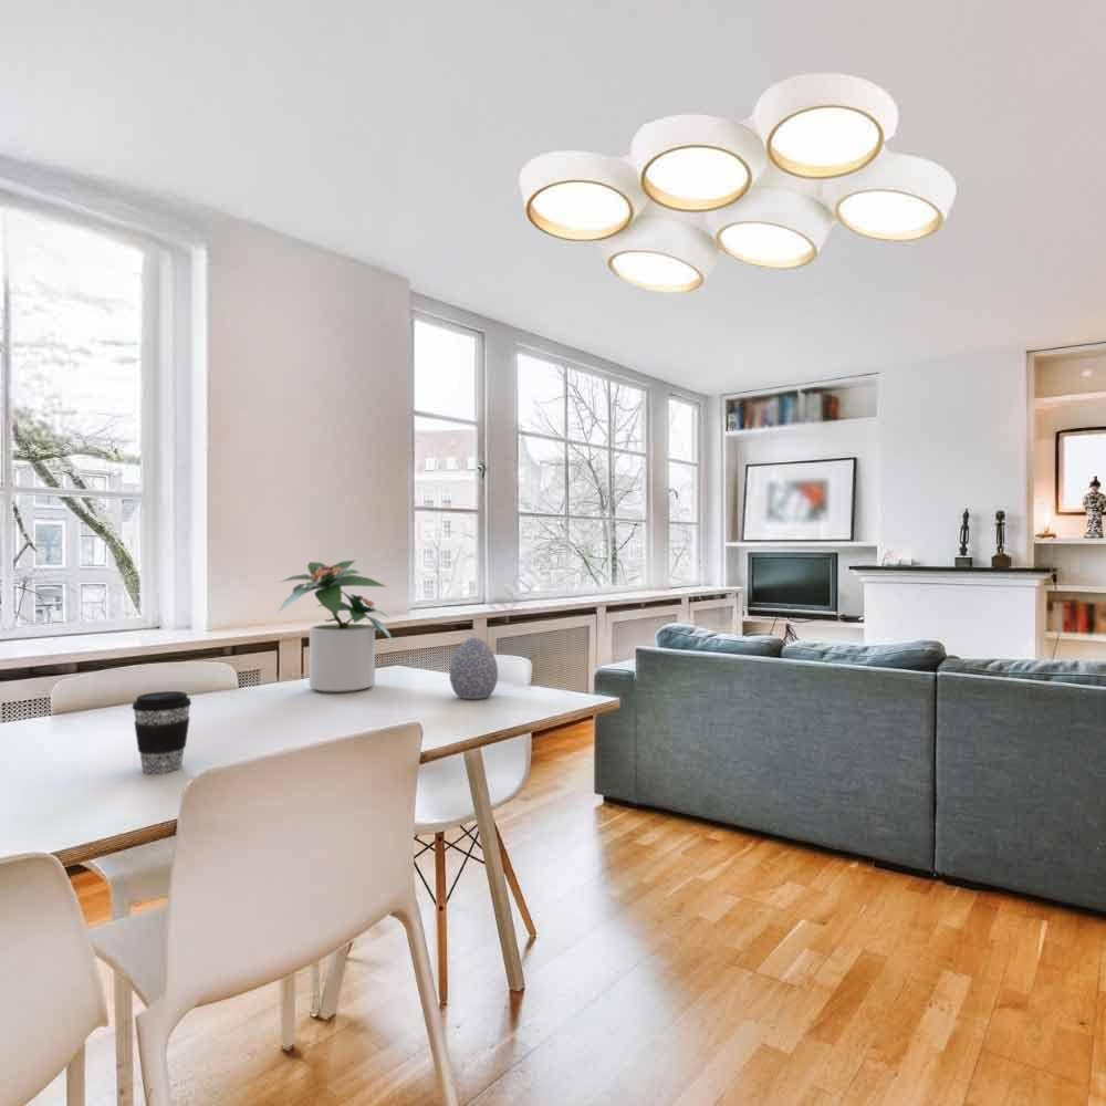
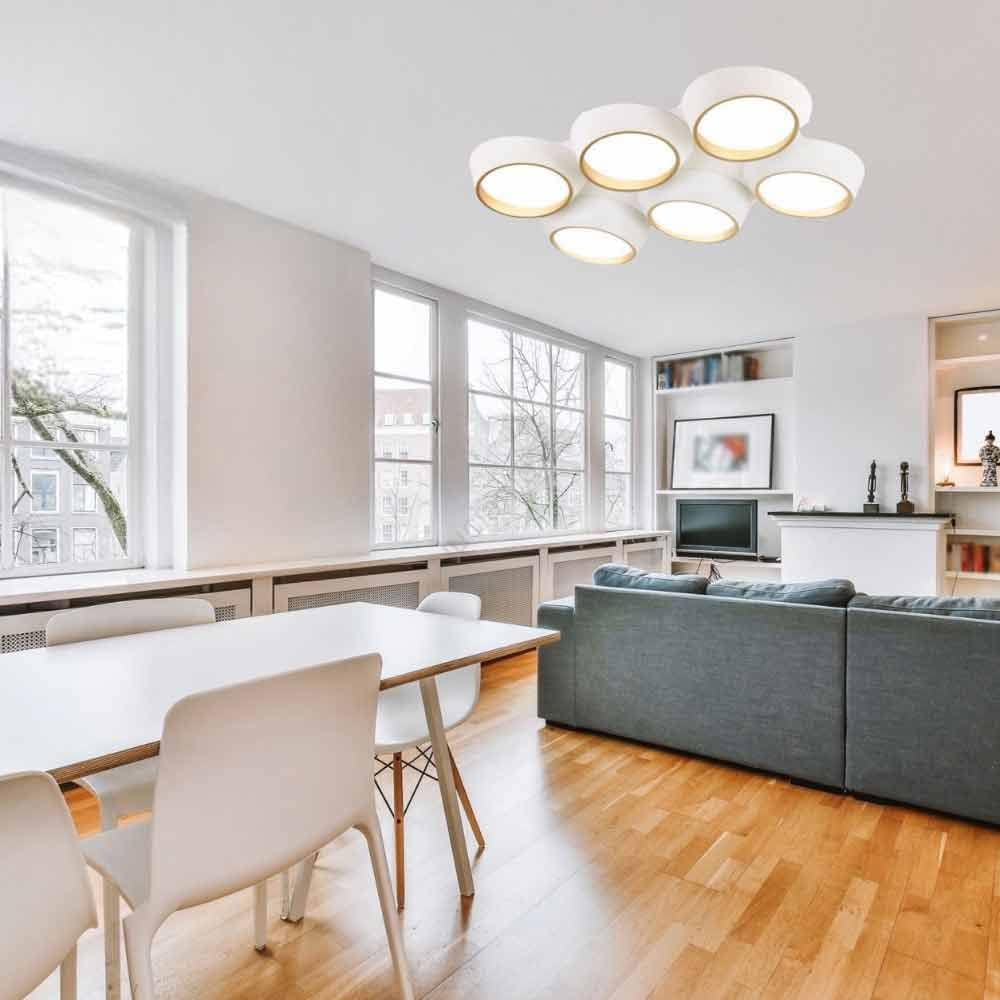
- coffee cup (161, 732)
- potted plant (335, 625)
- decorative egg (473, 667)
